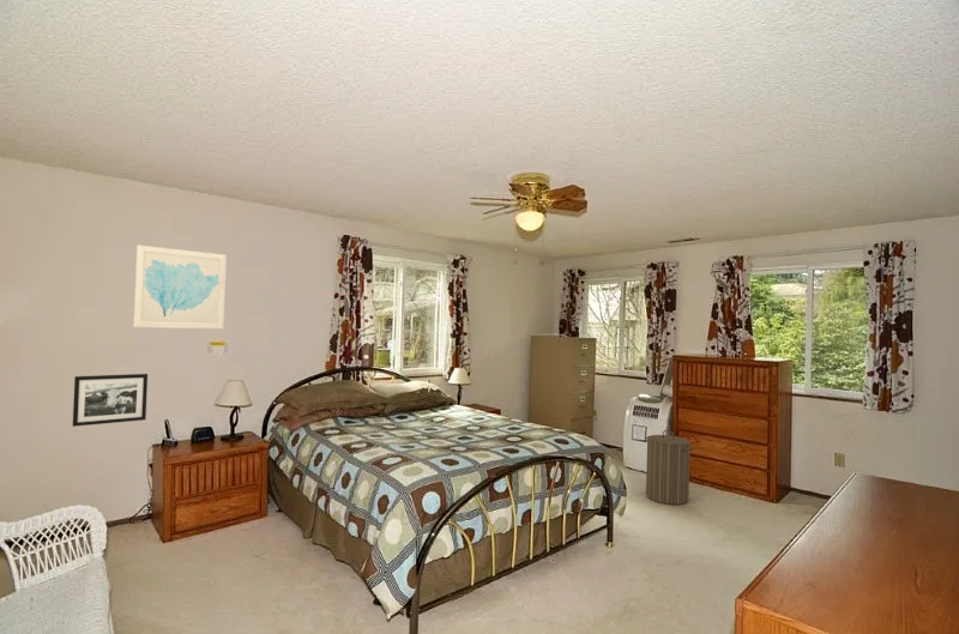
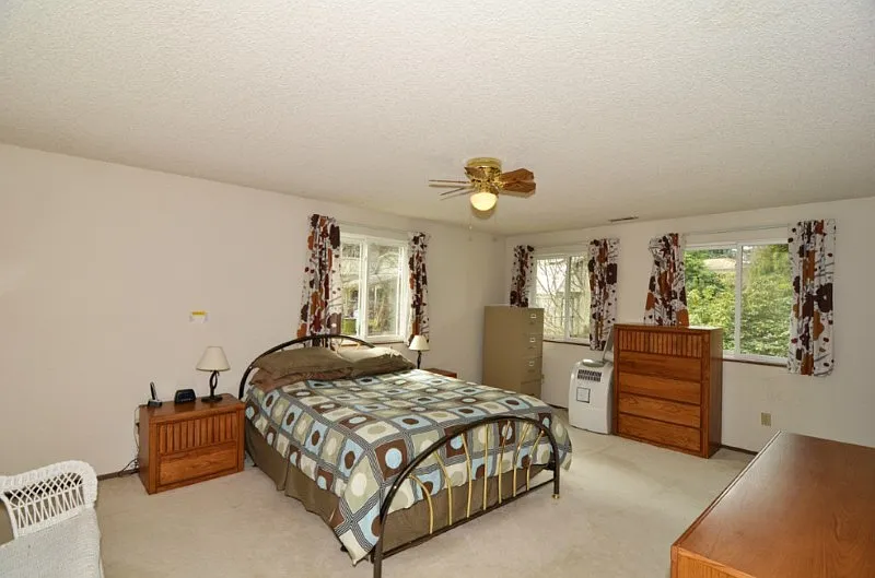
- wall art (182, 289)
- laundry hamper (668, 464)
- picture frame (111, 398)
